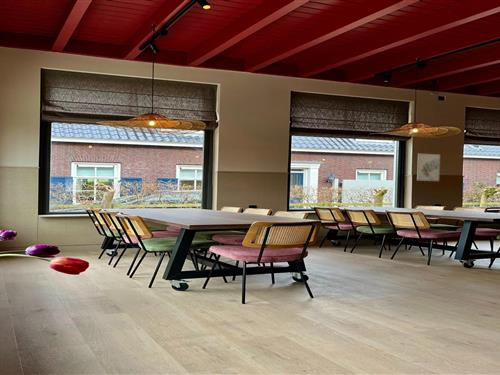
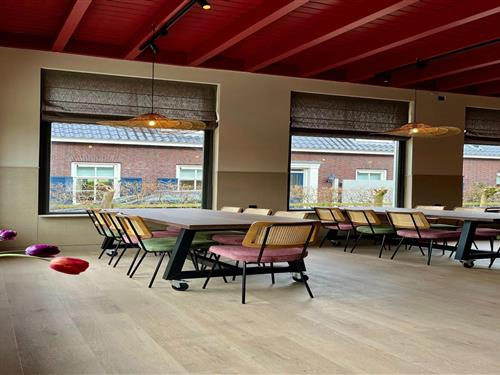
- wall art (428, 167)
